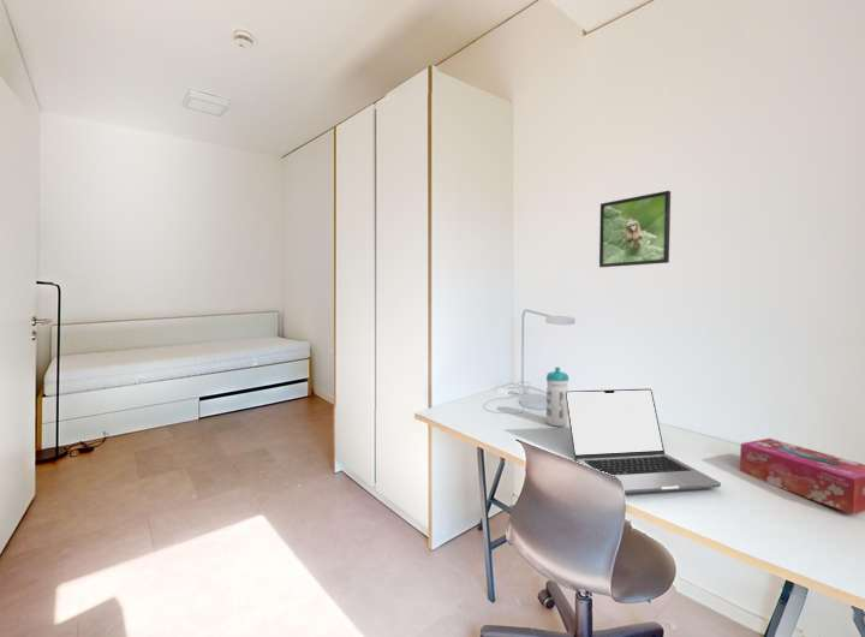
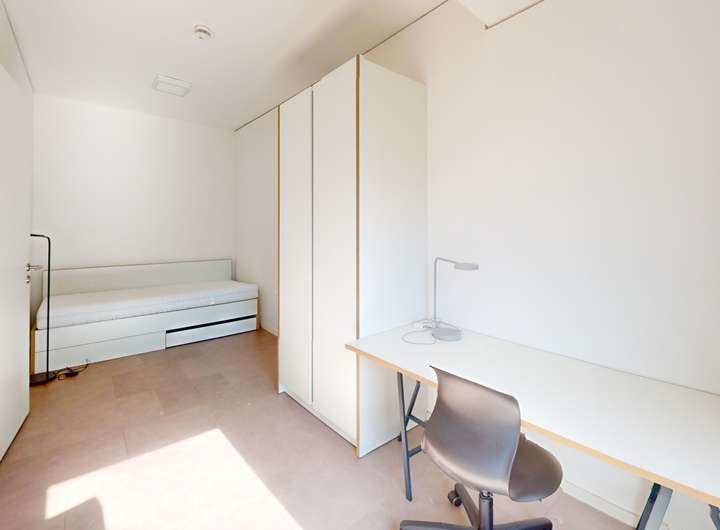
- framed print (632, 231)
- water bottle (556, 395)
- tissue box (806, 471)
- laptop (636, 434)
